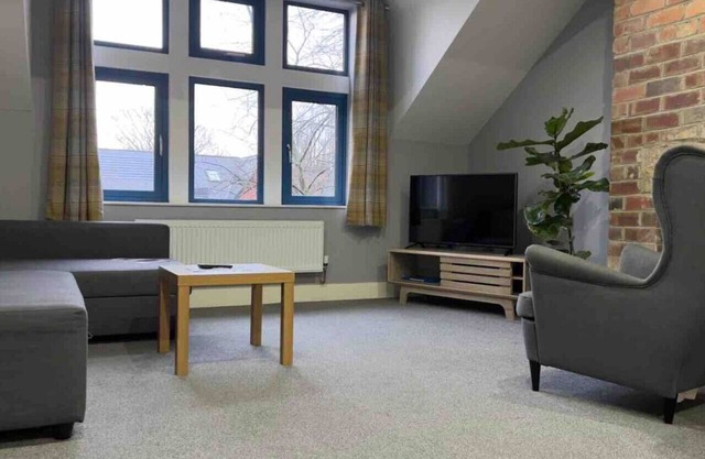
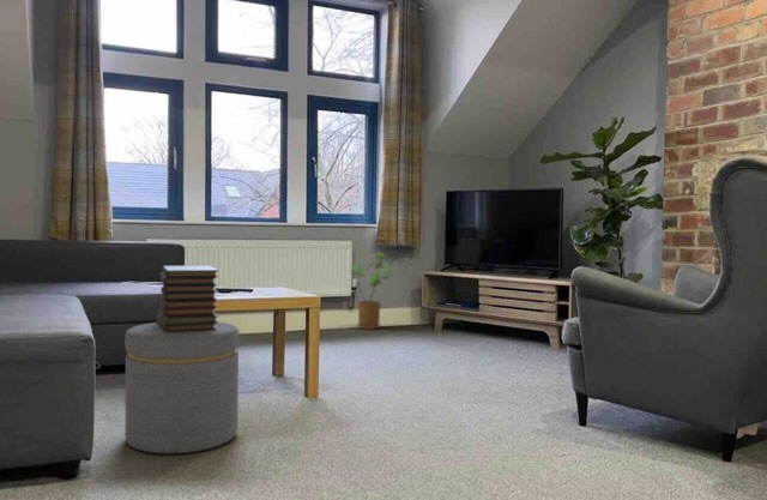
+ ottoman (182, 381)
+ book stack (188, 296)
+ house plant (373, 290)
